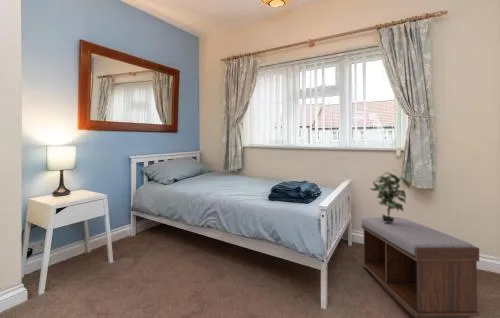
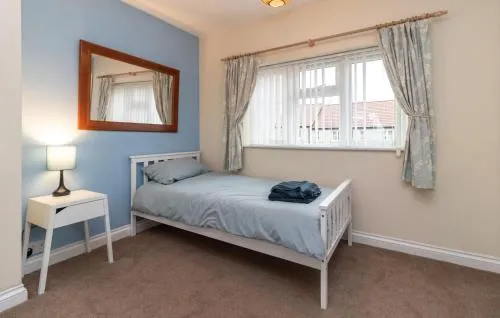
- bench (408, 259)
- potted plant (390, 195)
